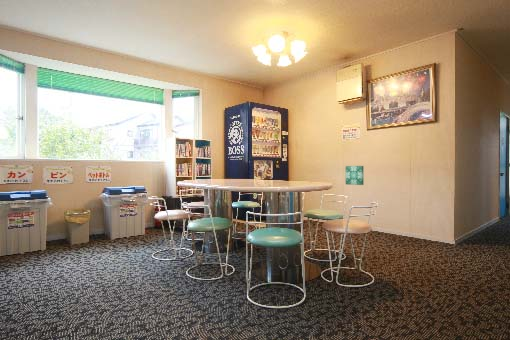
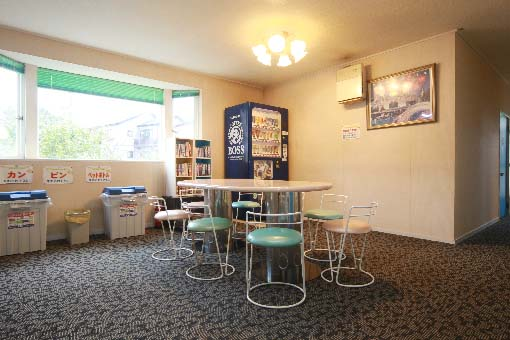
- wall art (354, 175)
